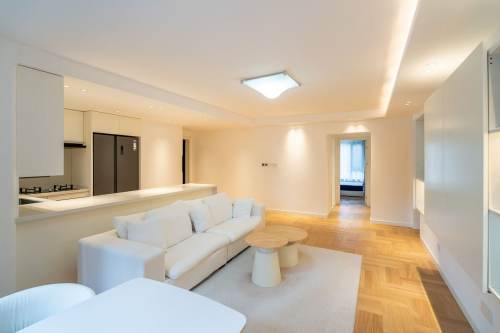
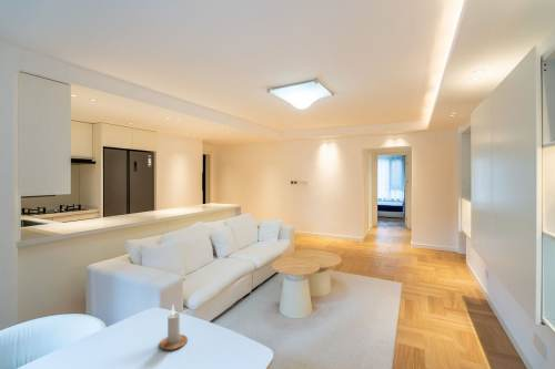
+ candle (173, 322)
